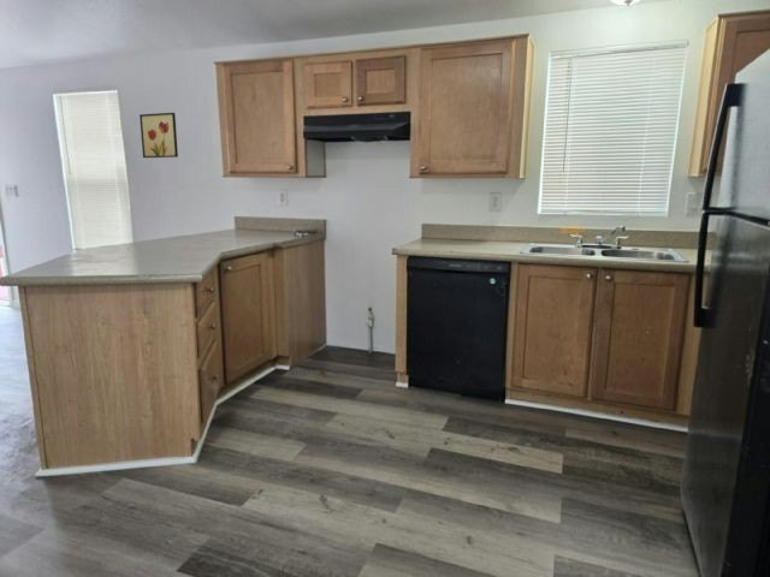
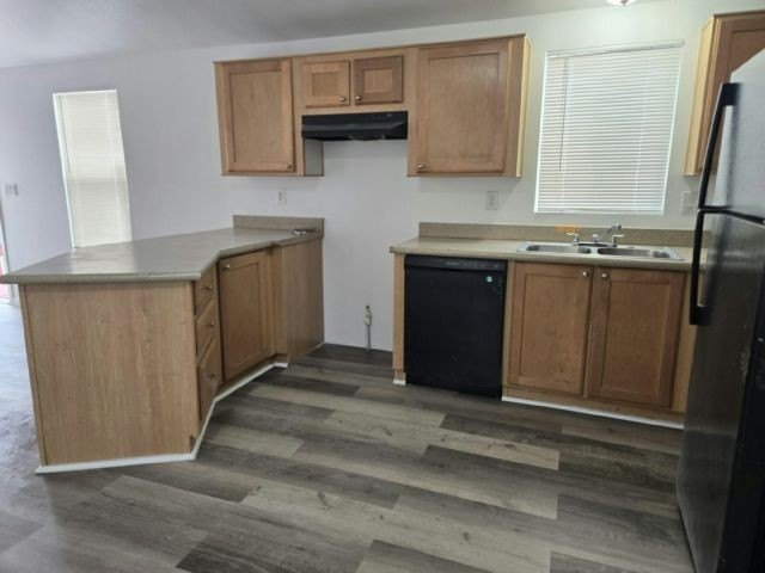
- wall art (159, 136)
